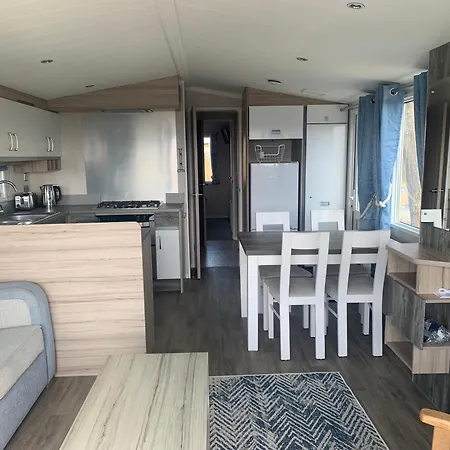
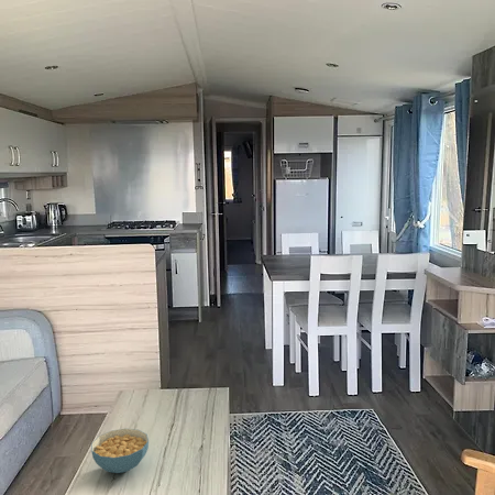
+ cereal bowl (120, 454)
